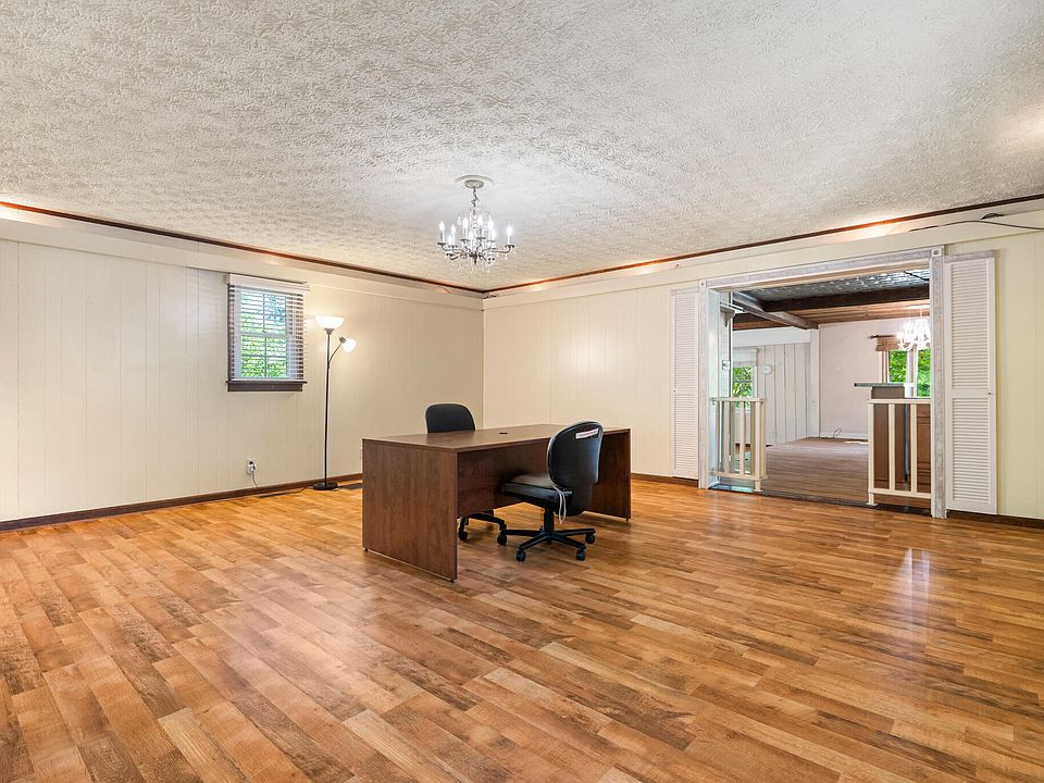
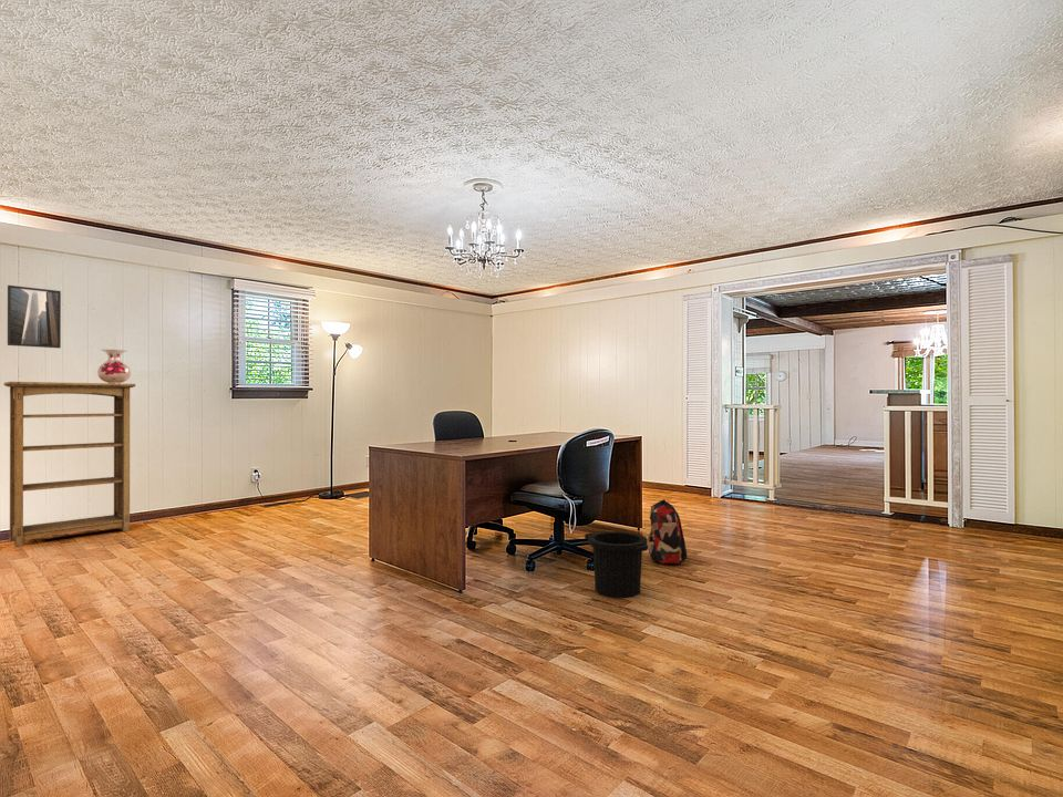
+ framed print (34, 317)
+ backpack (667, 529)
+ trash can (617, 563)
+ bookshelf (68, 448)
+ vase (114, 366)
